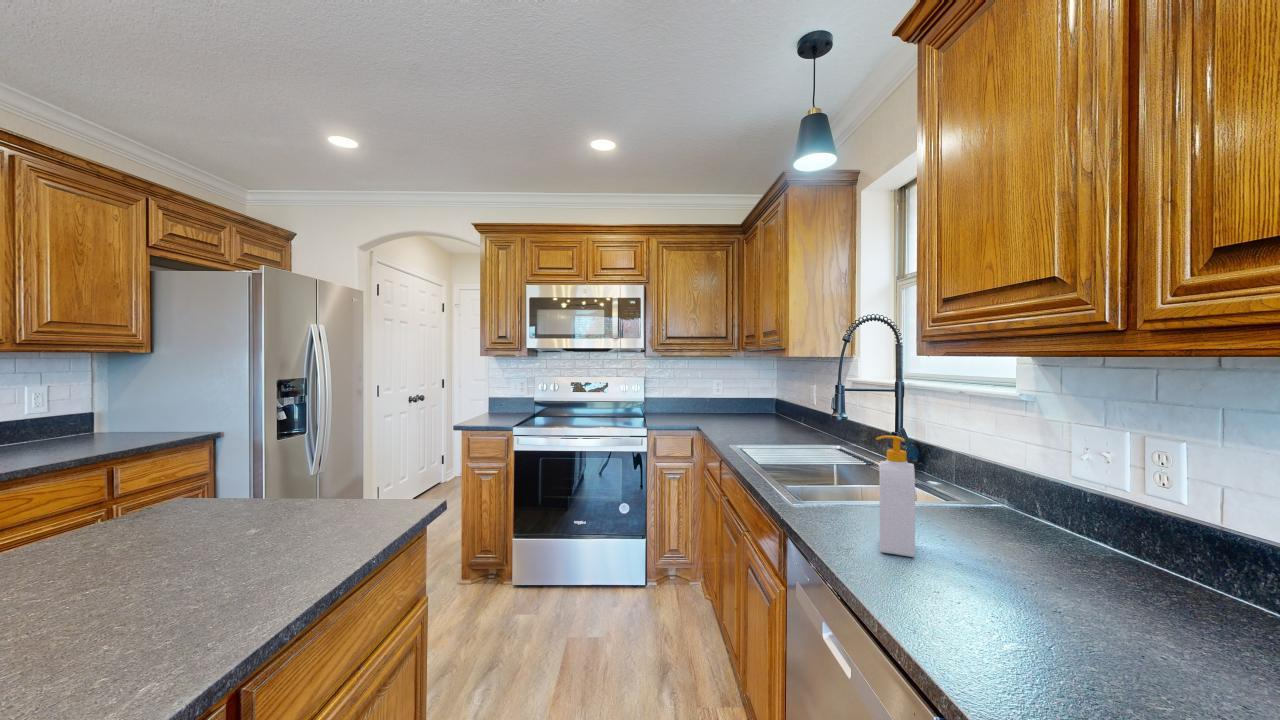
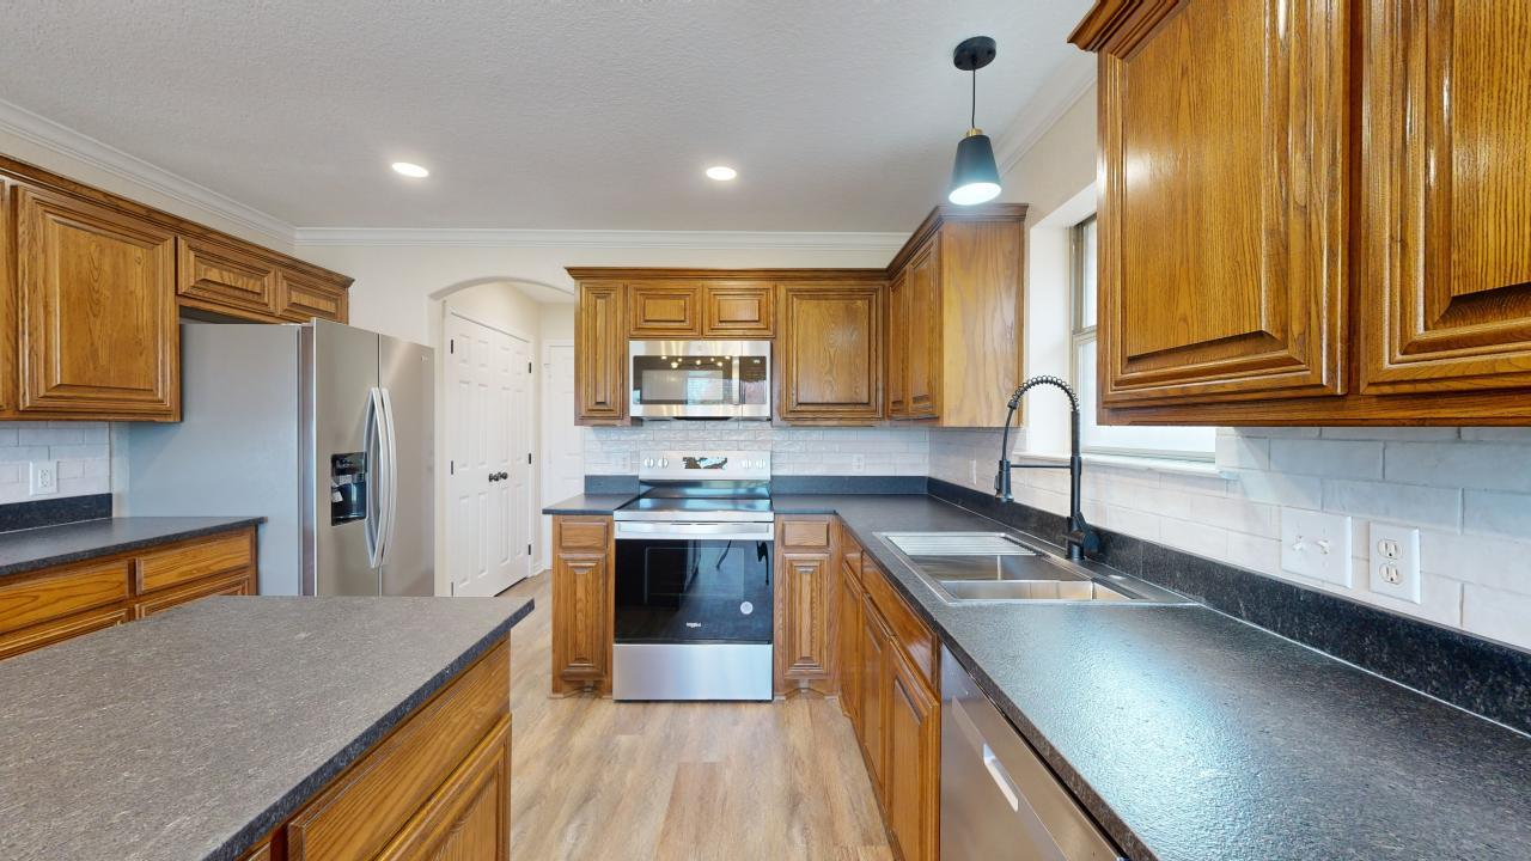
- soap bottle (894, 492)
